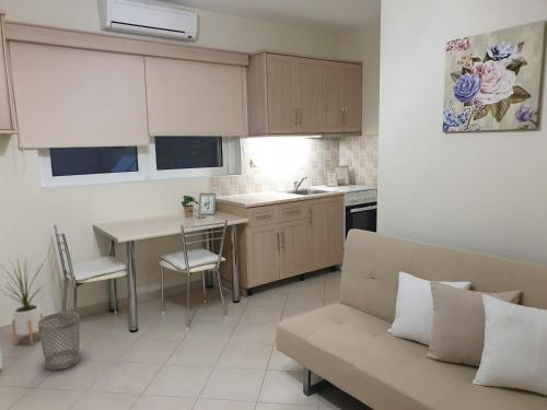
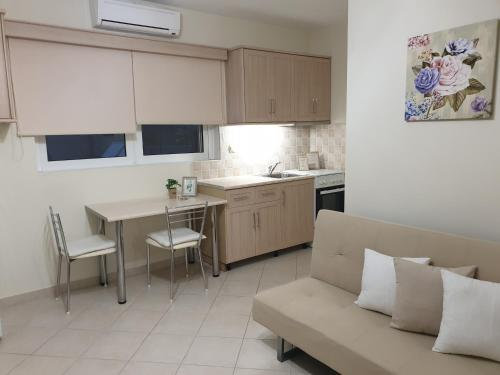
- wastebasket (60, 340)
- house plant (25, 297)
